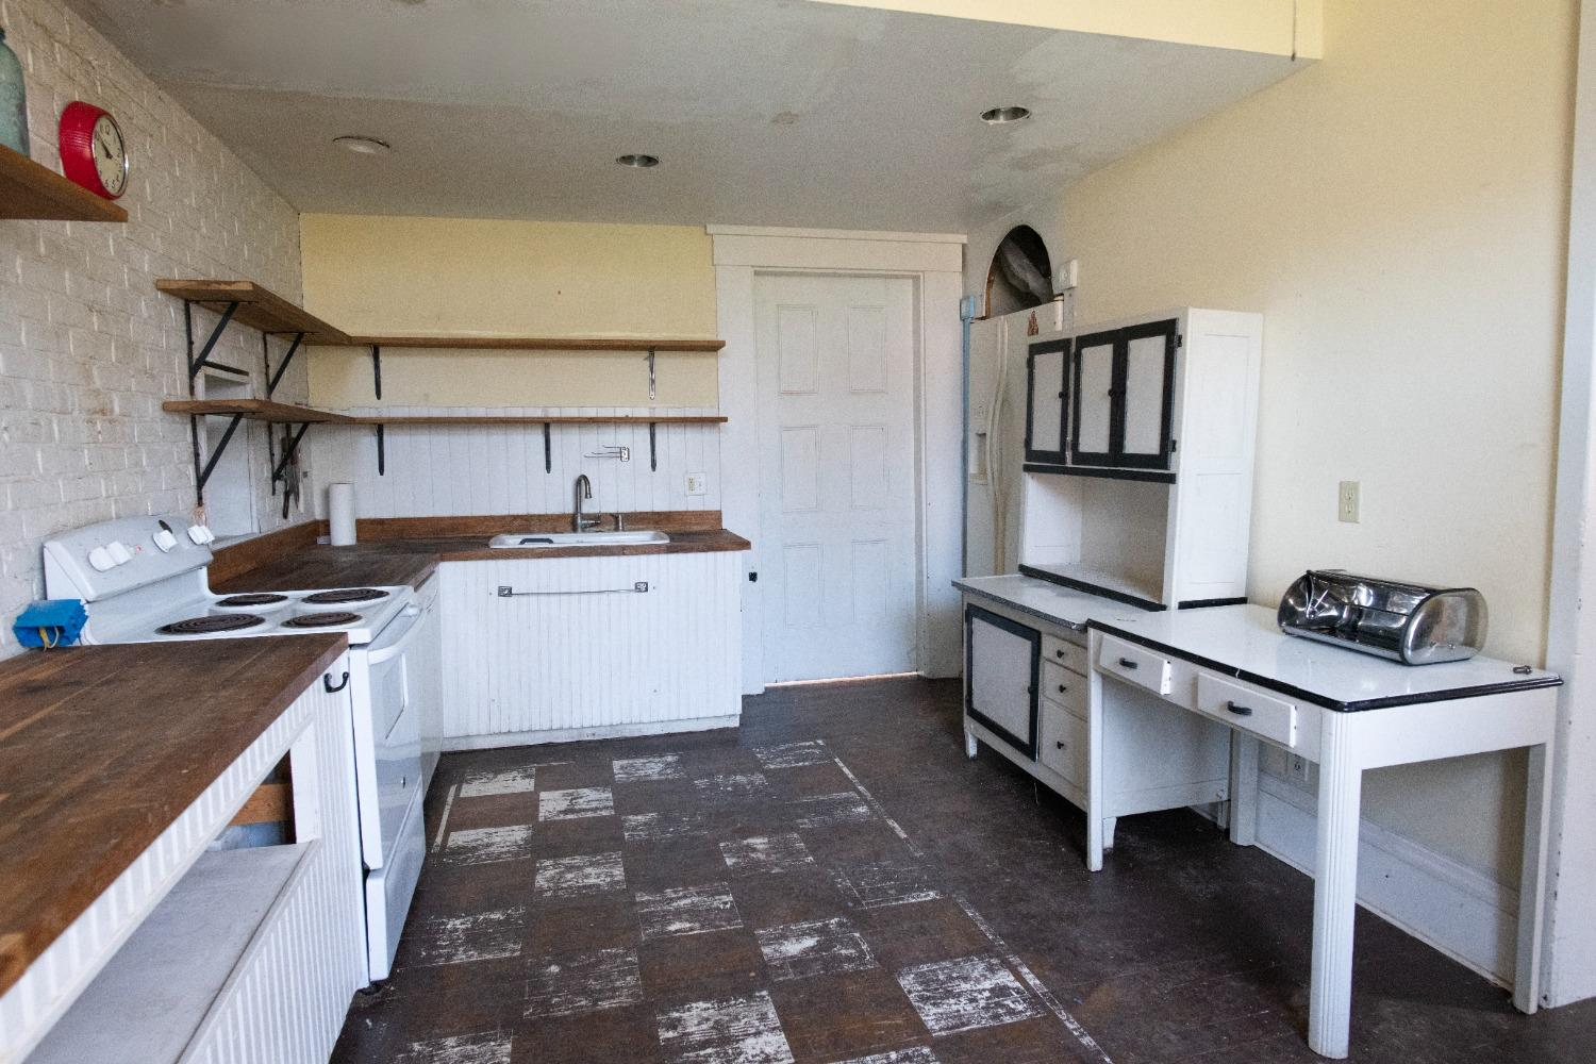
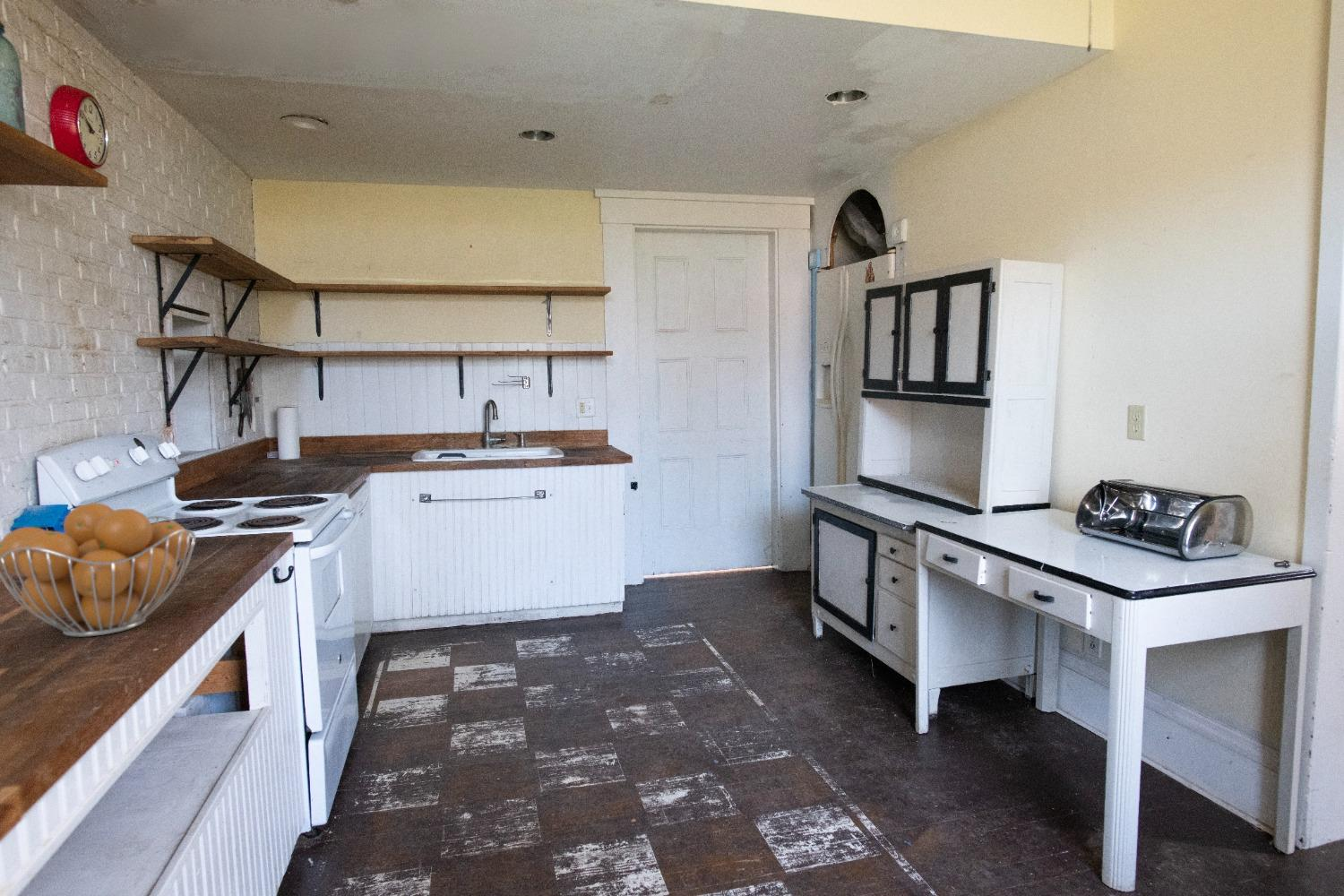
+ fruit basket (101, 566)
